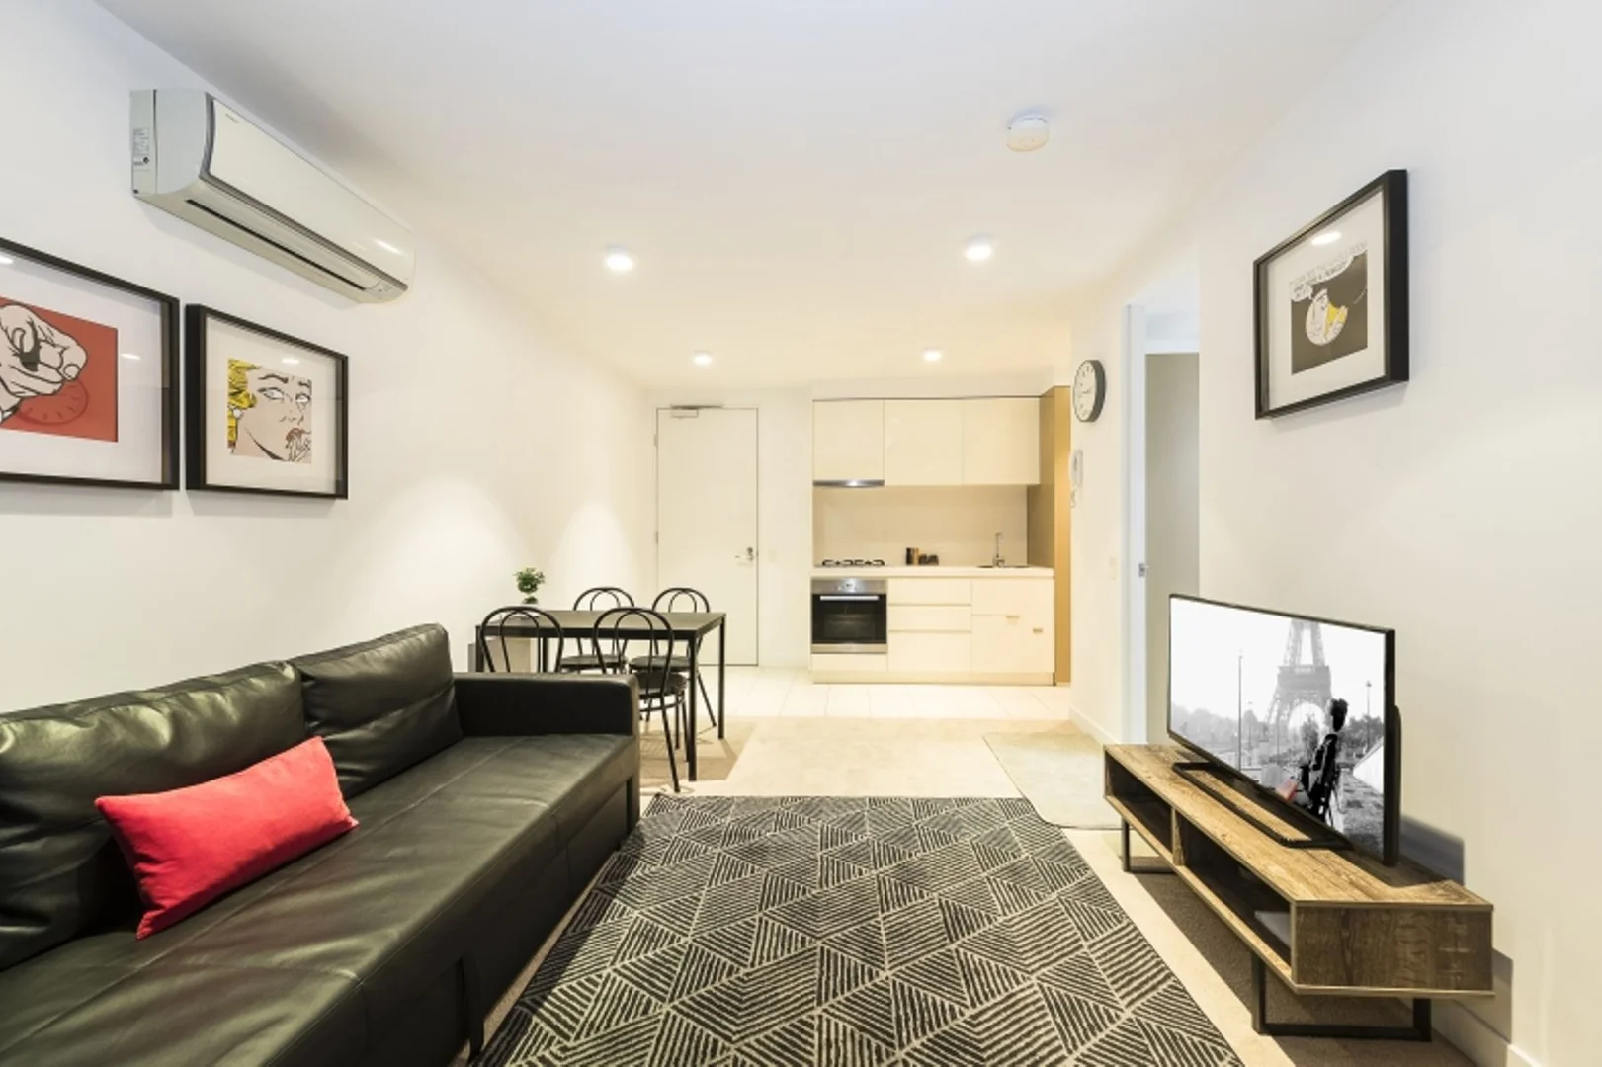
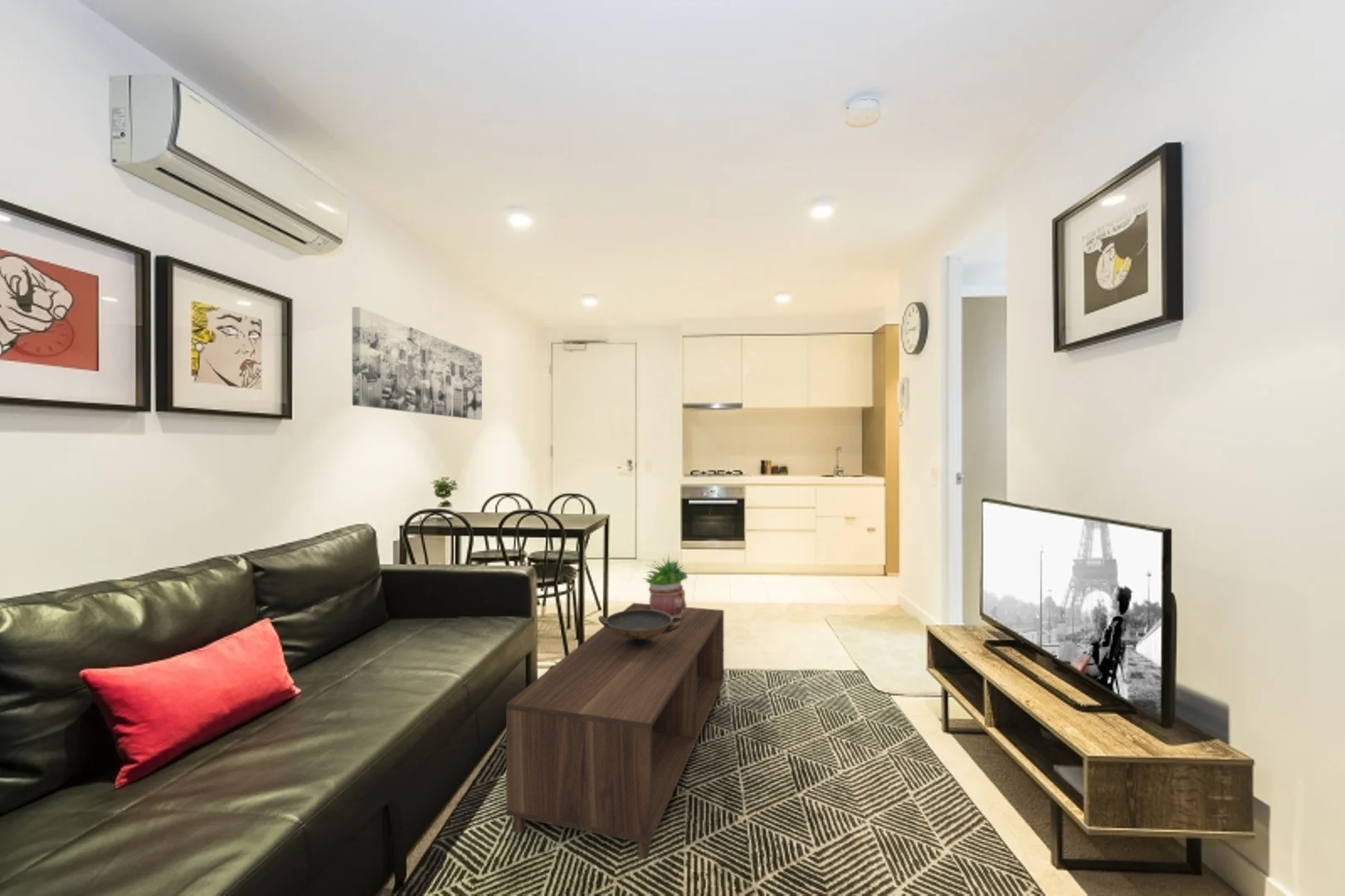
+ wall art (430, 375)
+ potted plant (665, 587)
+ coffee table (639, 697)
+ decorative bowl (639, 631)
